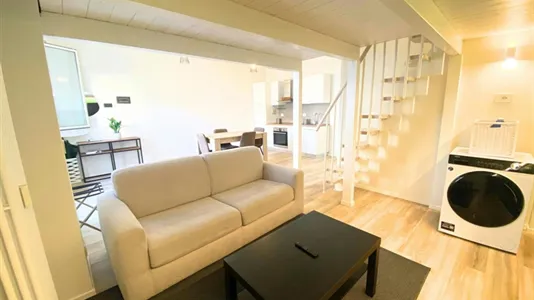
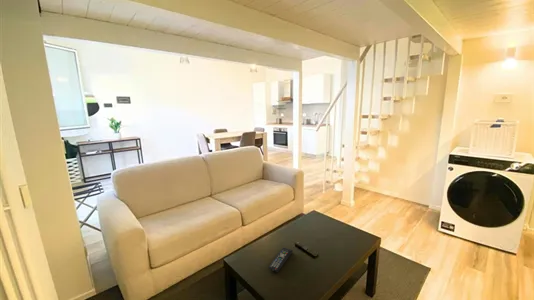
+ remote control (281, 258)
